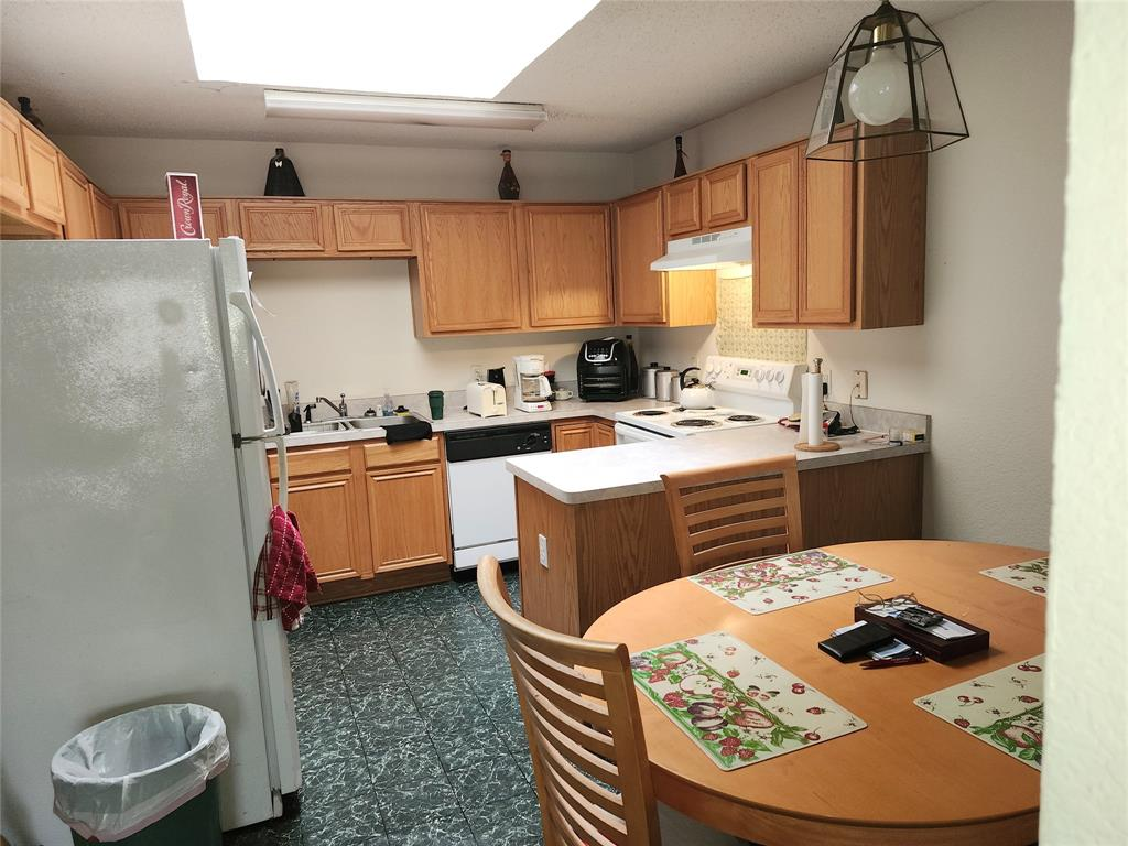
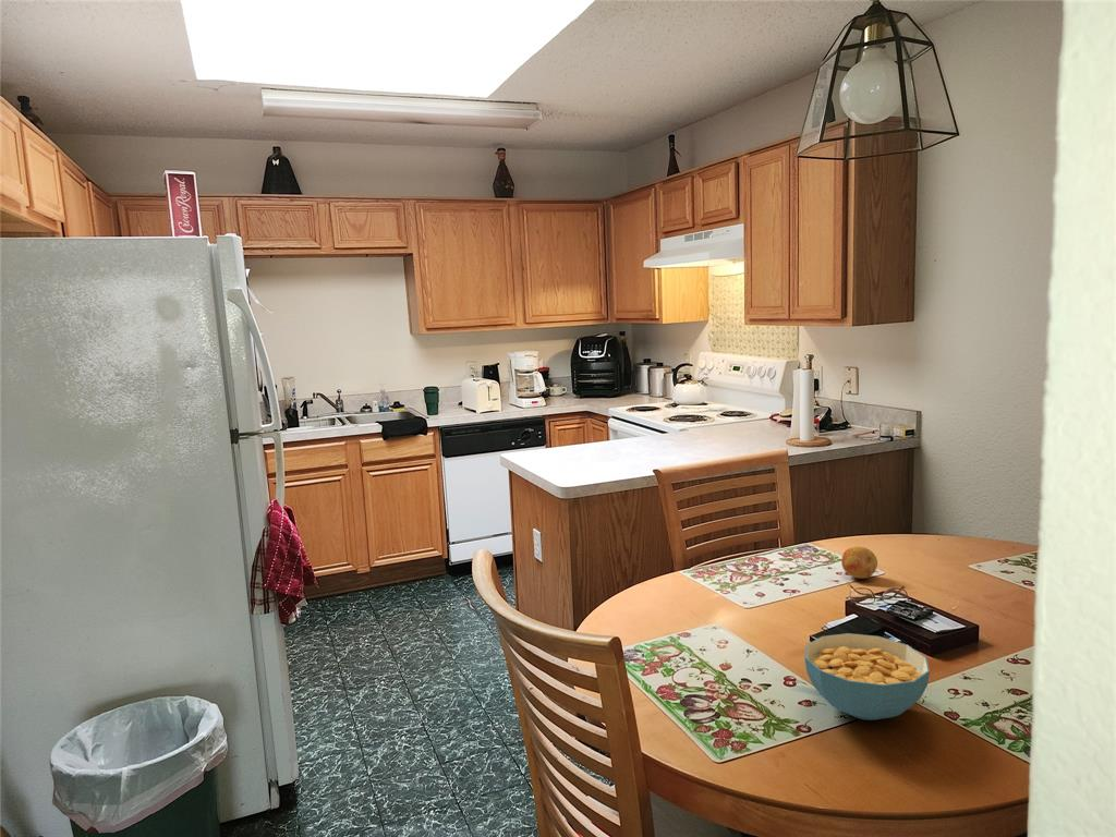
+ fruit (859, 561)
+ cereal bowl (864, 683)
